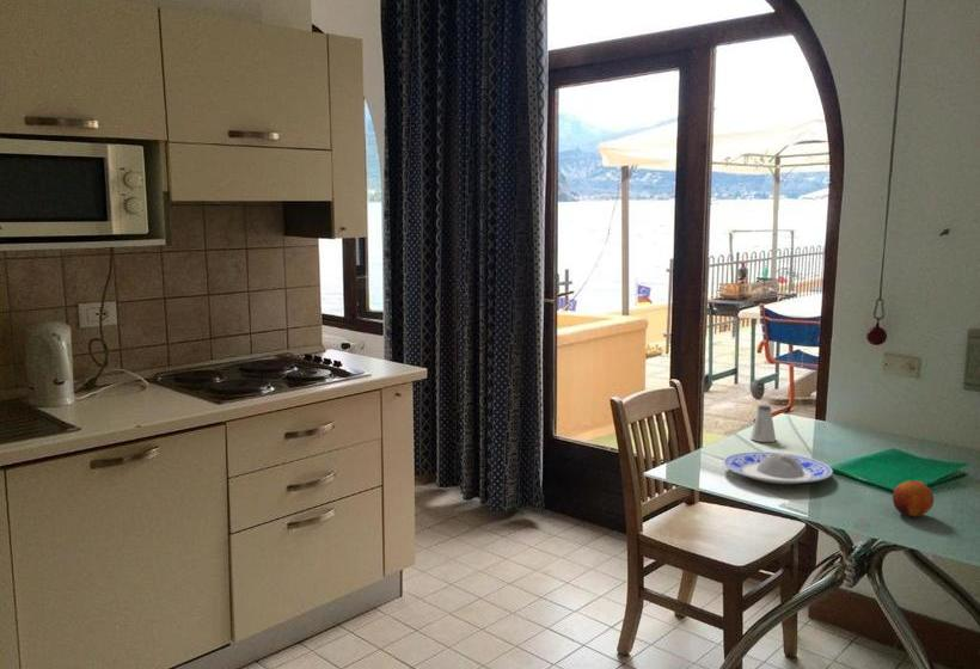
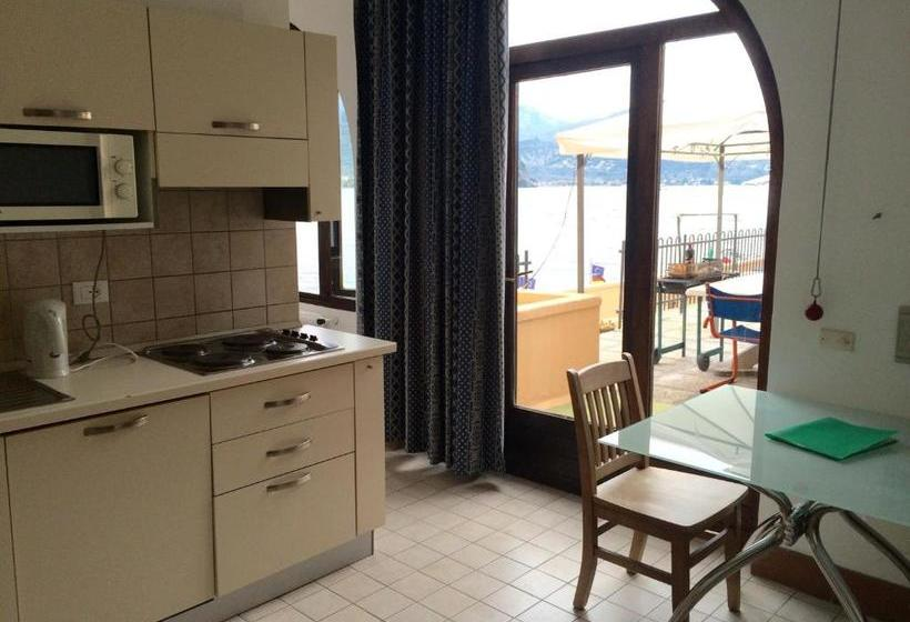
- plate (776, 465)
- fruit (912, 497)
- saltshaker (764, 422)
